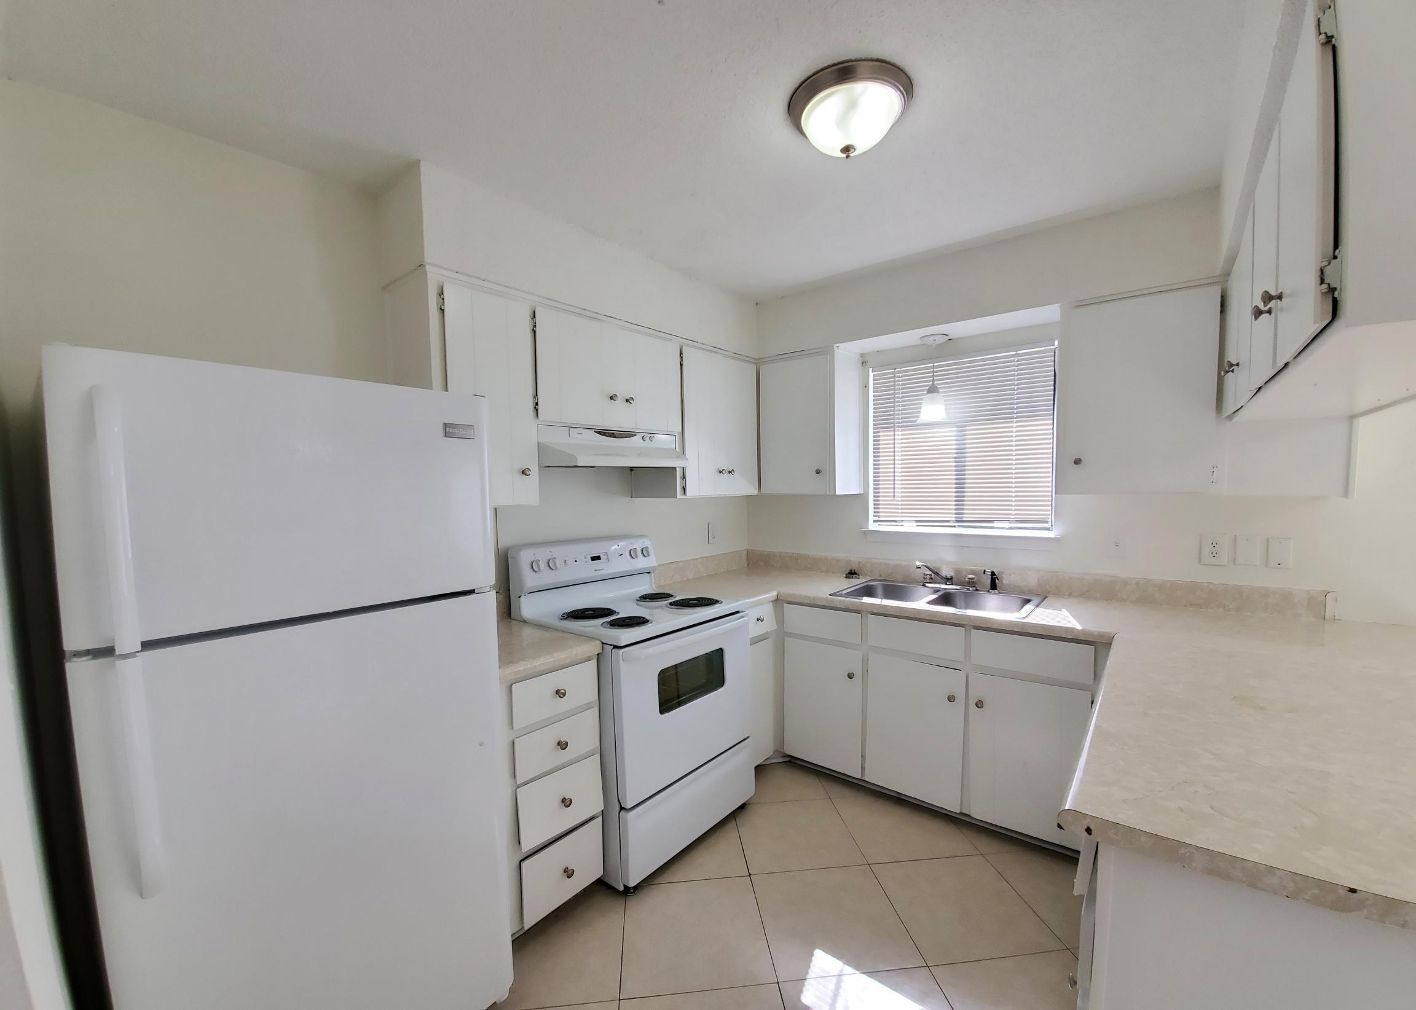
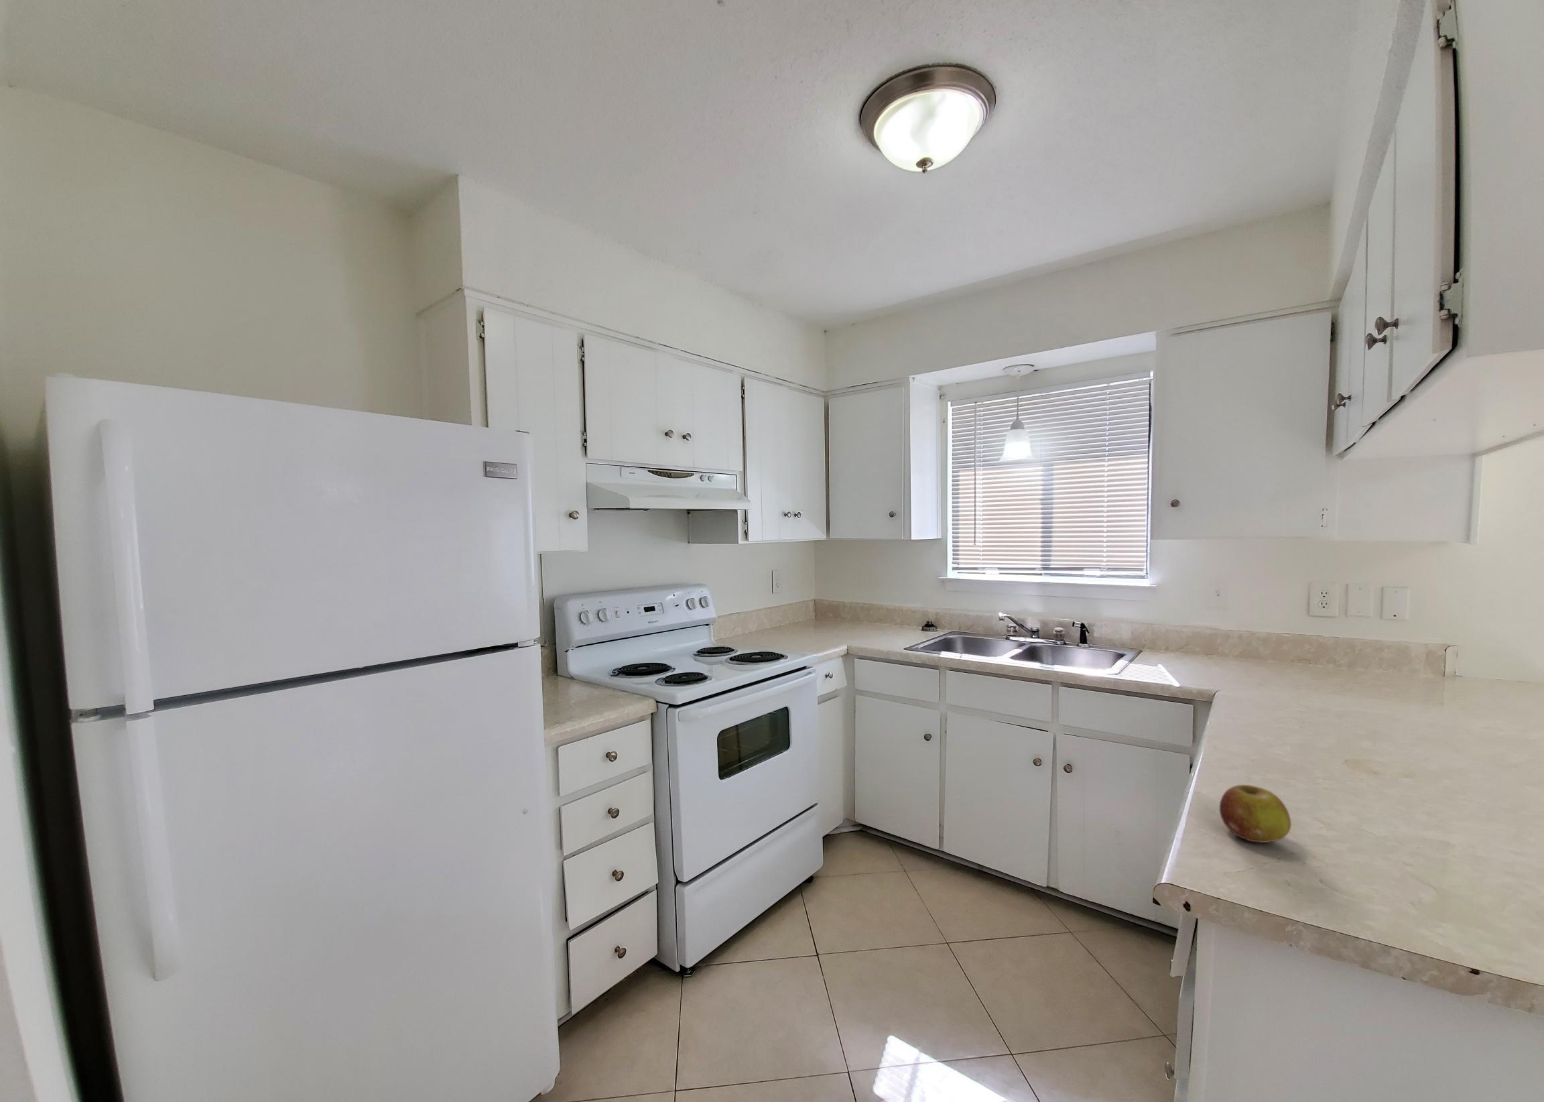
+ fruit (1254, 813)
